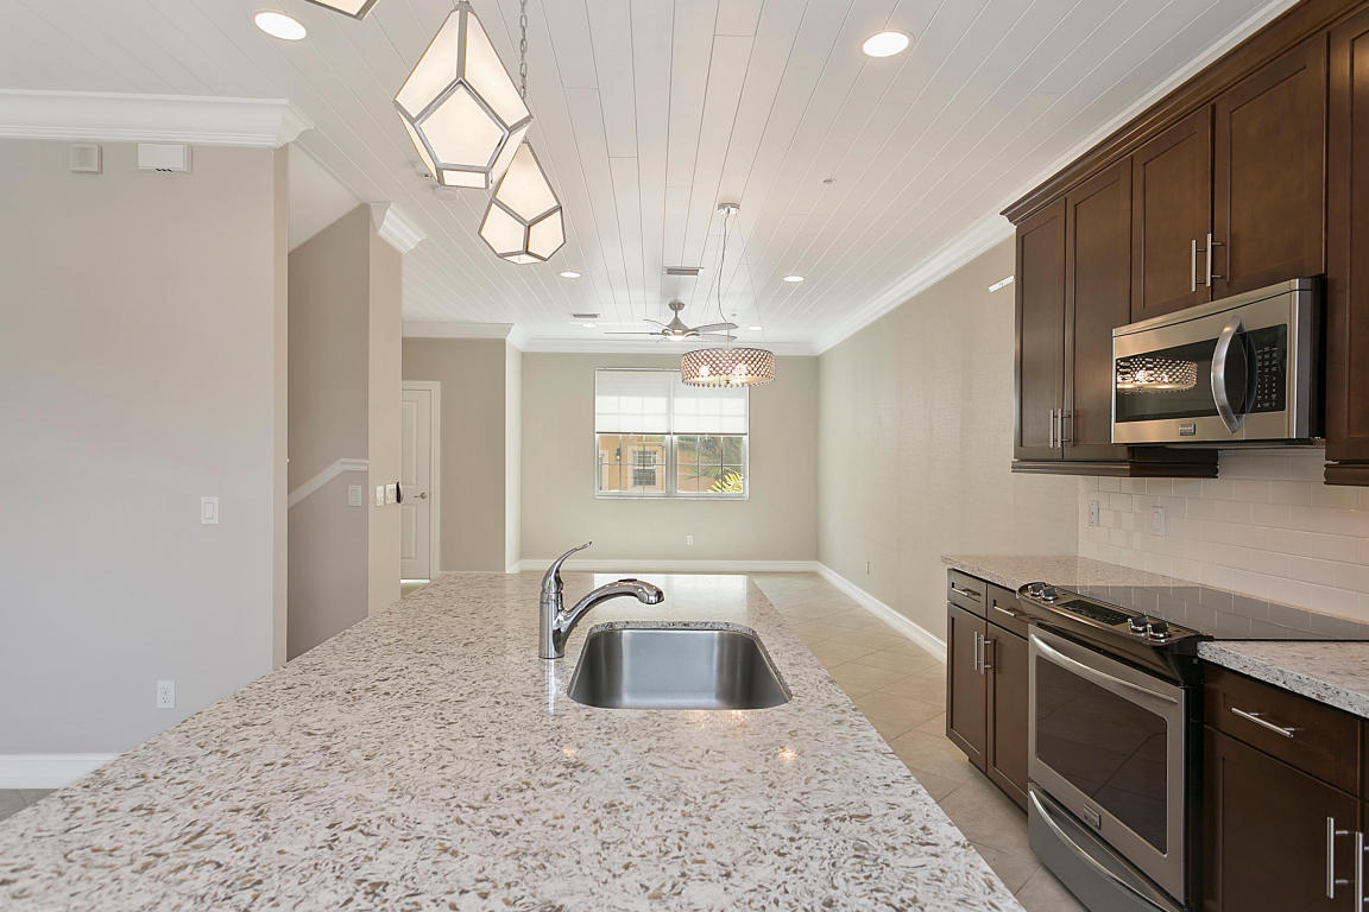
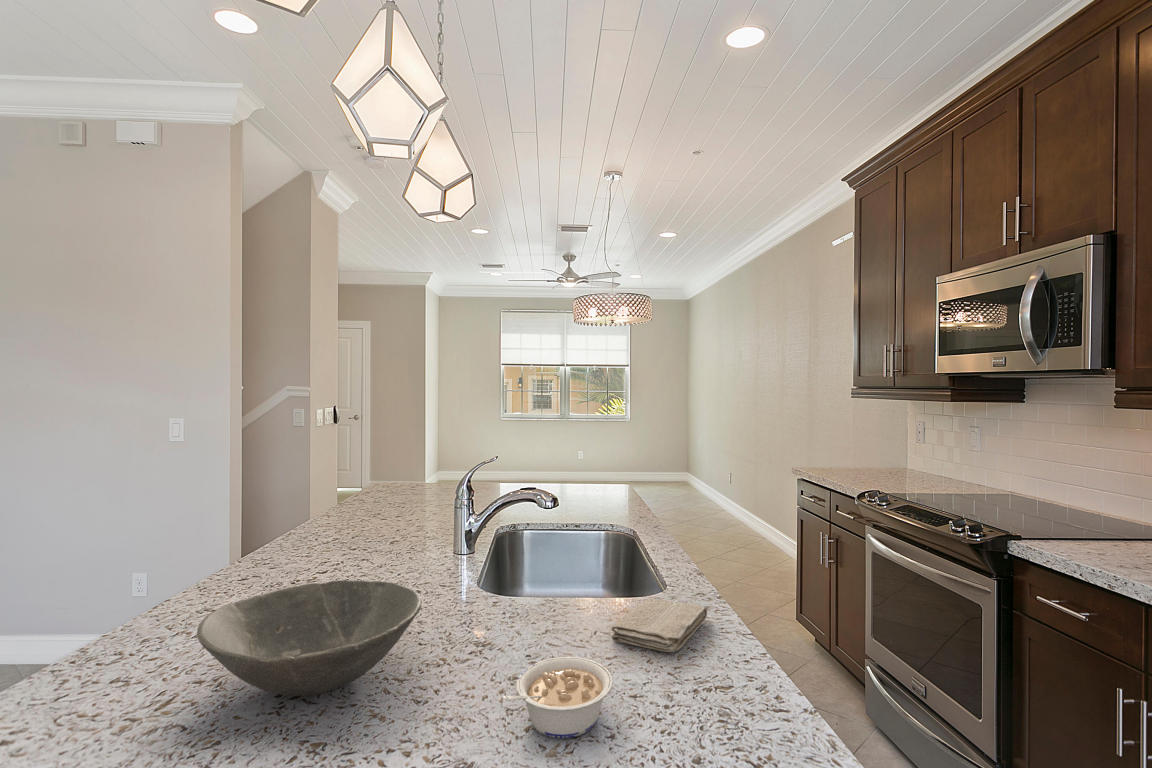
+ bowl (317, 645)
+ legume (563, 697)
+ washcloth (660, 621)
